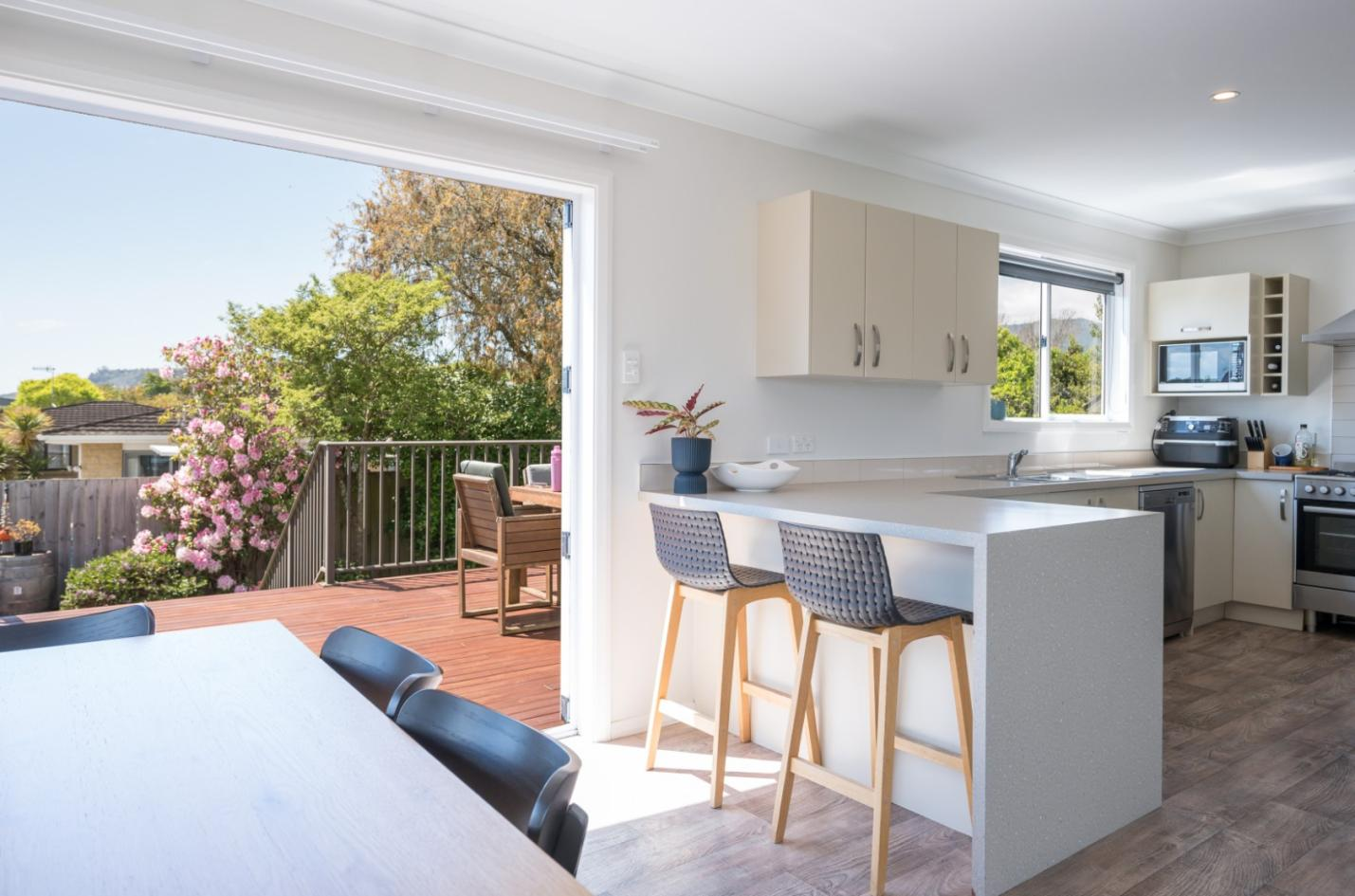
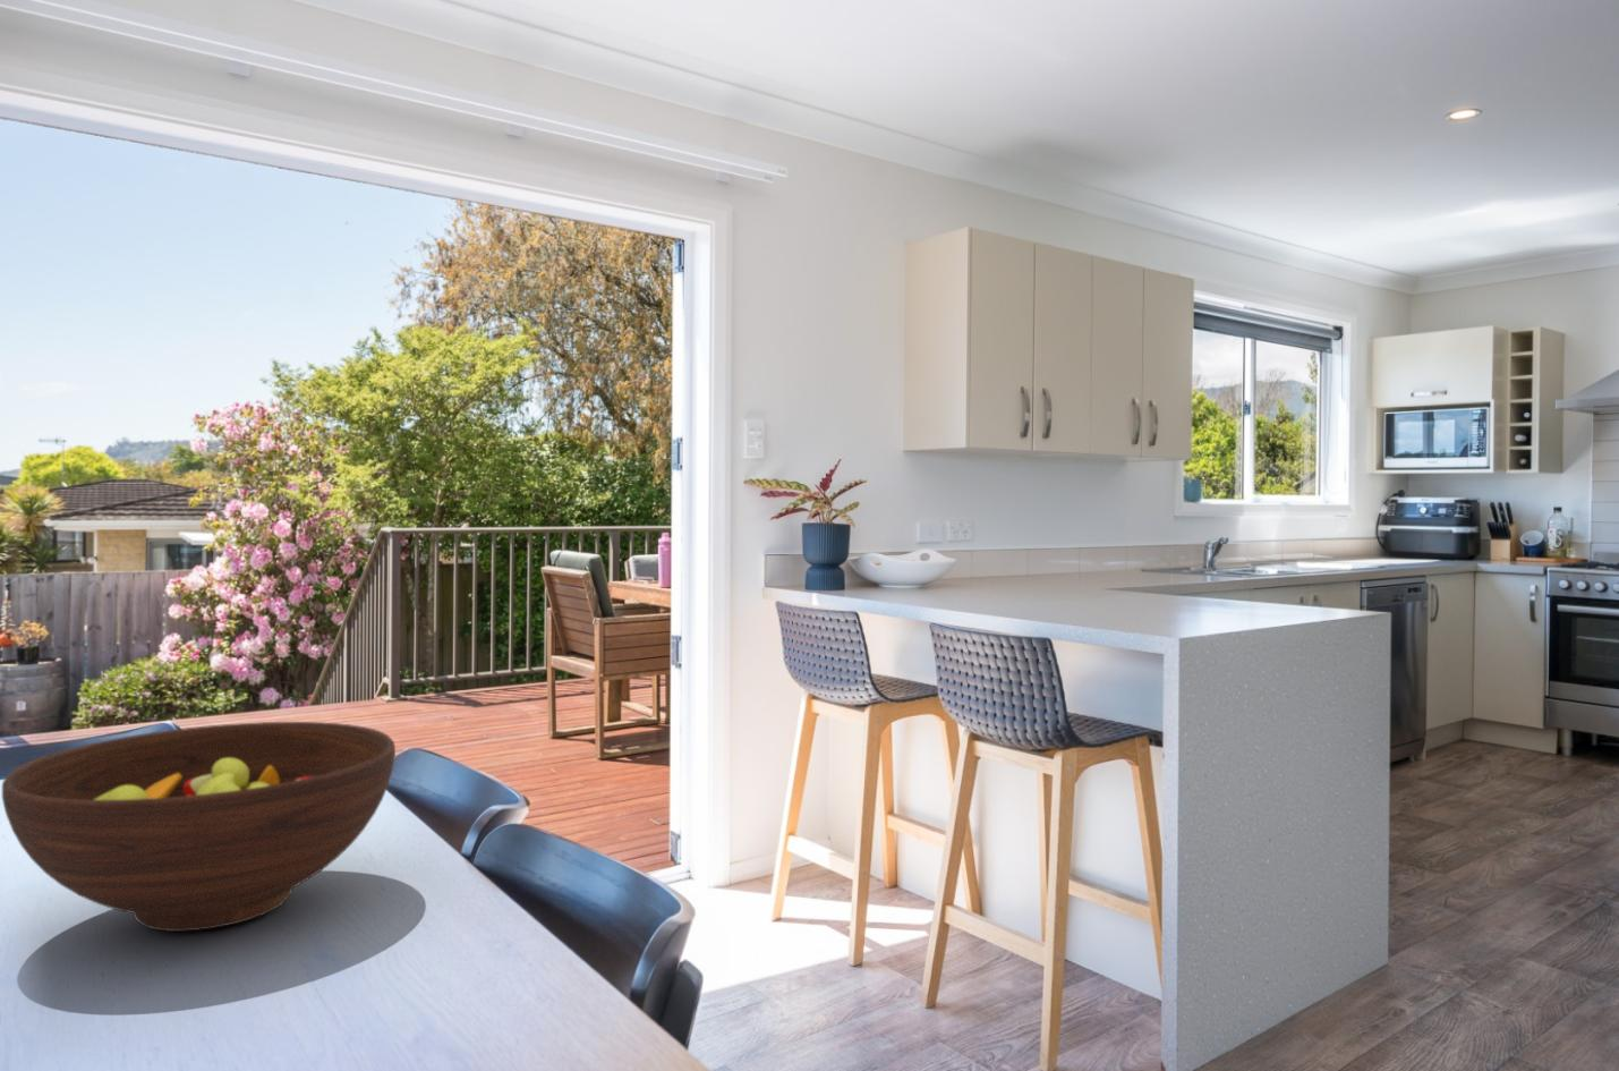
+ fruit bowl (214, 832)
